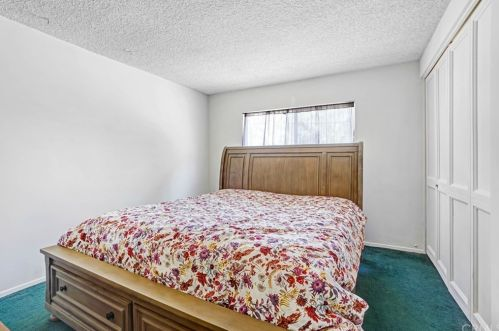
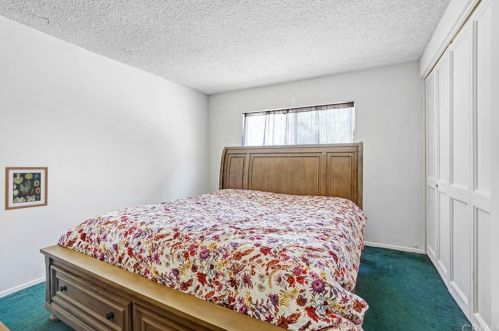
+ wall art (27, 187)
